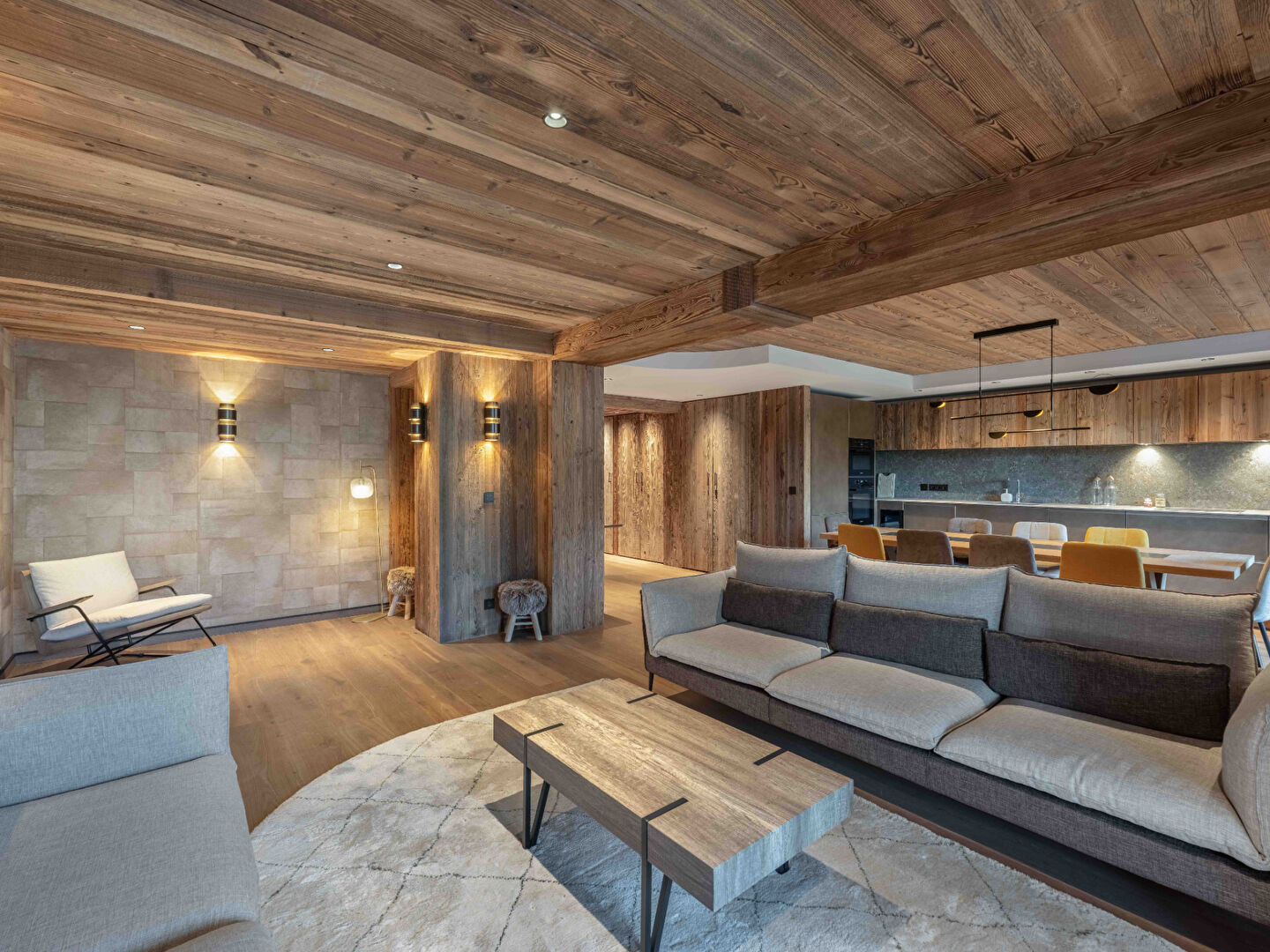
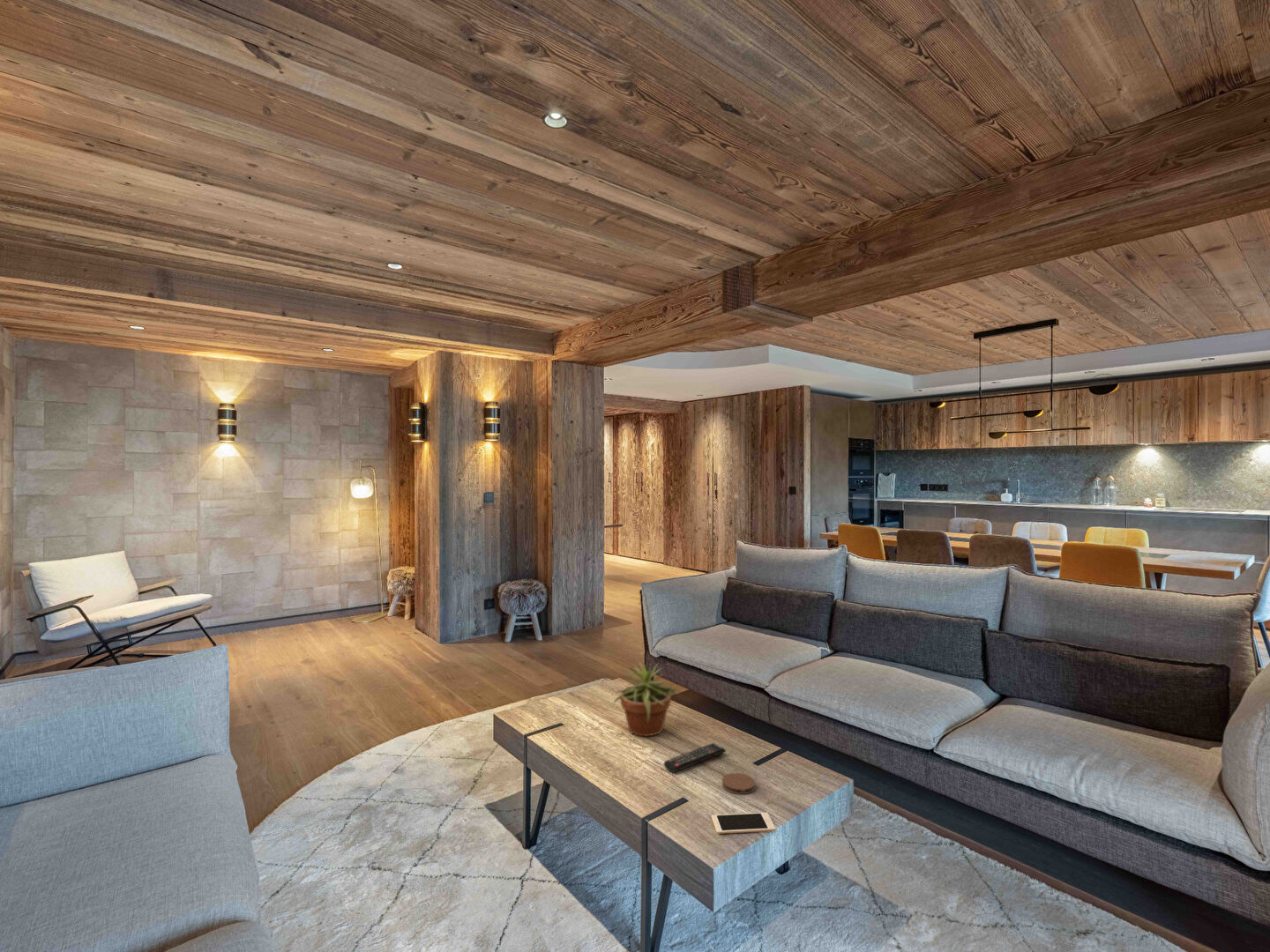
+ coaster (738, 783)
+ potted plant (643, 695)
+ remote control (695, 757)
+ cell phone (743, 822)
